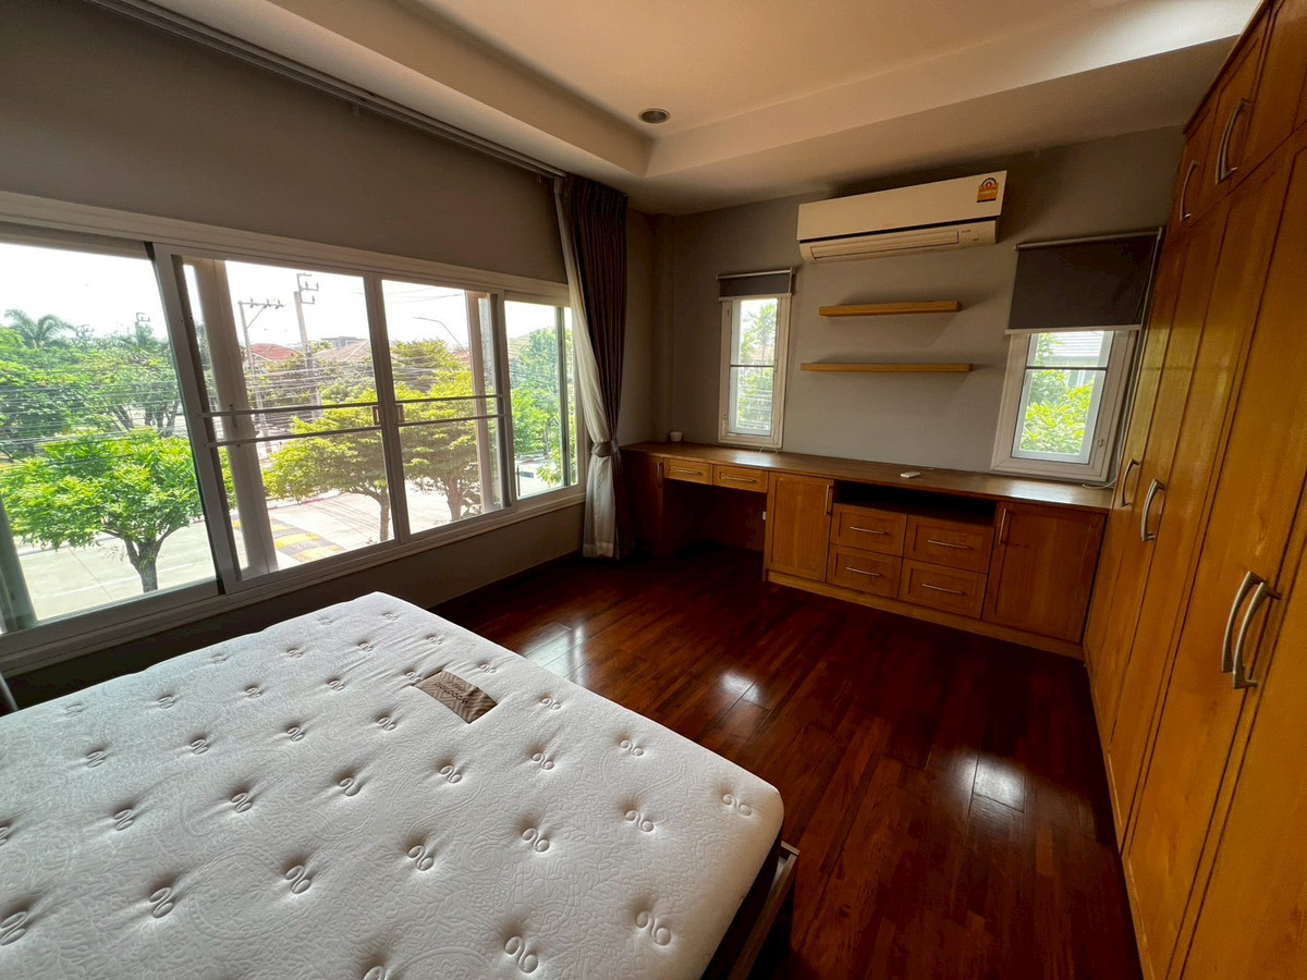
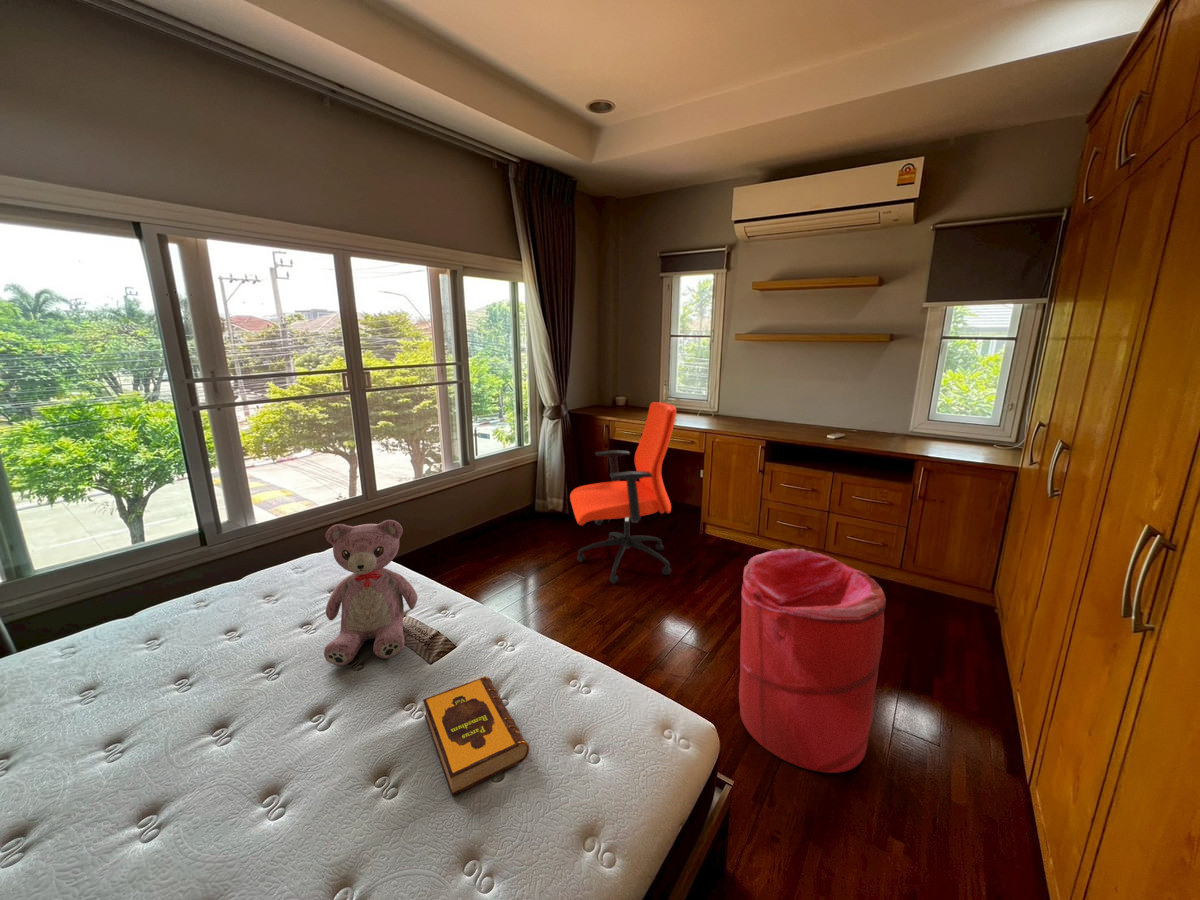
+ office chair (622, 486)
+ teddy bear (366, 585)
+ hardback book (474, 727)
+ laundry hamper (804, 650)
